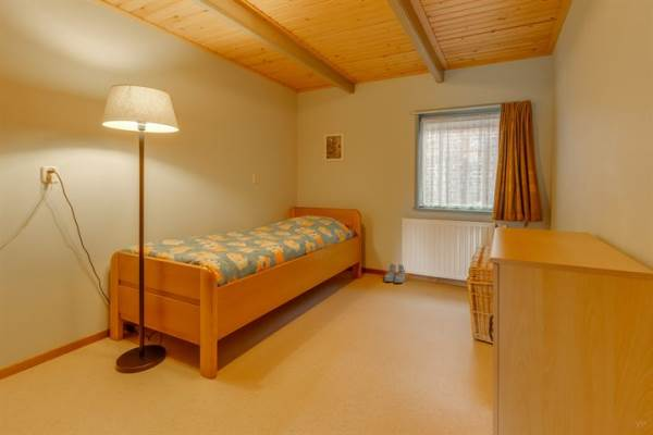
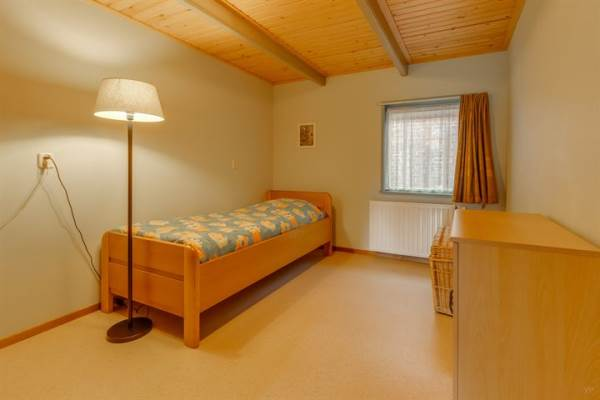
- boots (394, 272)
